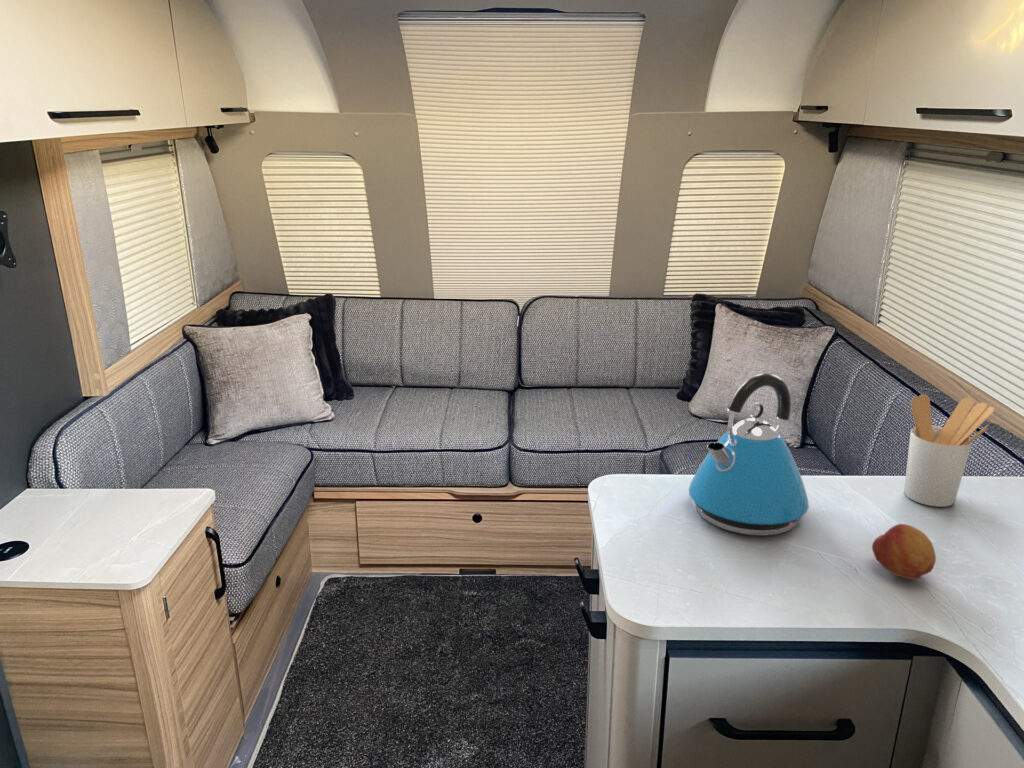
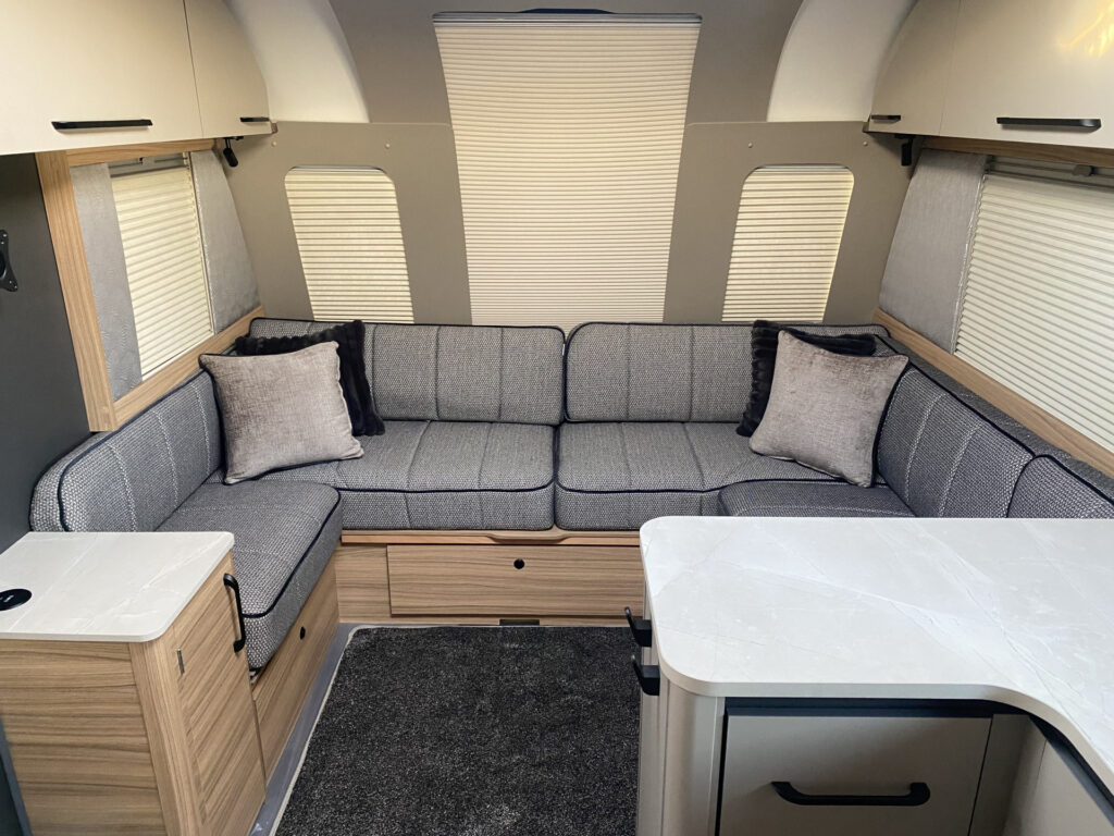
- utensil holder (947, 448)
- kettle (756, 444)
- fruit (905, 550)
